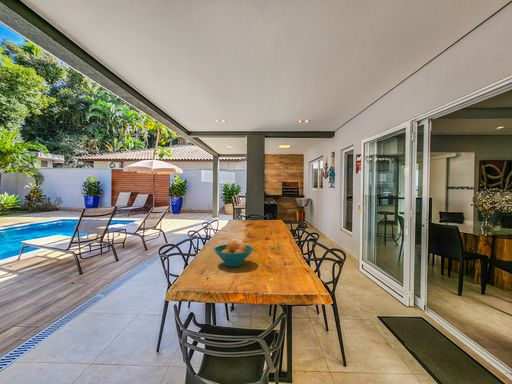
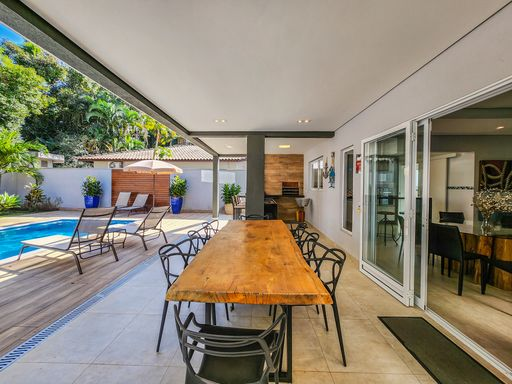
- fruit bowl (233, 252)
